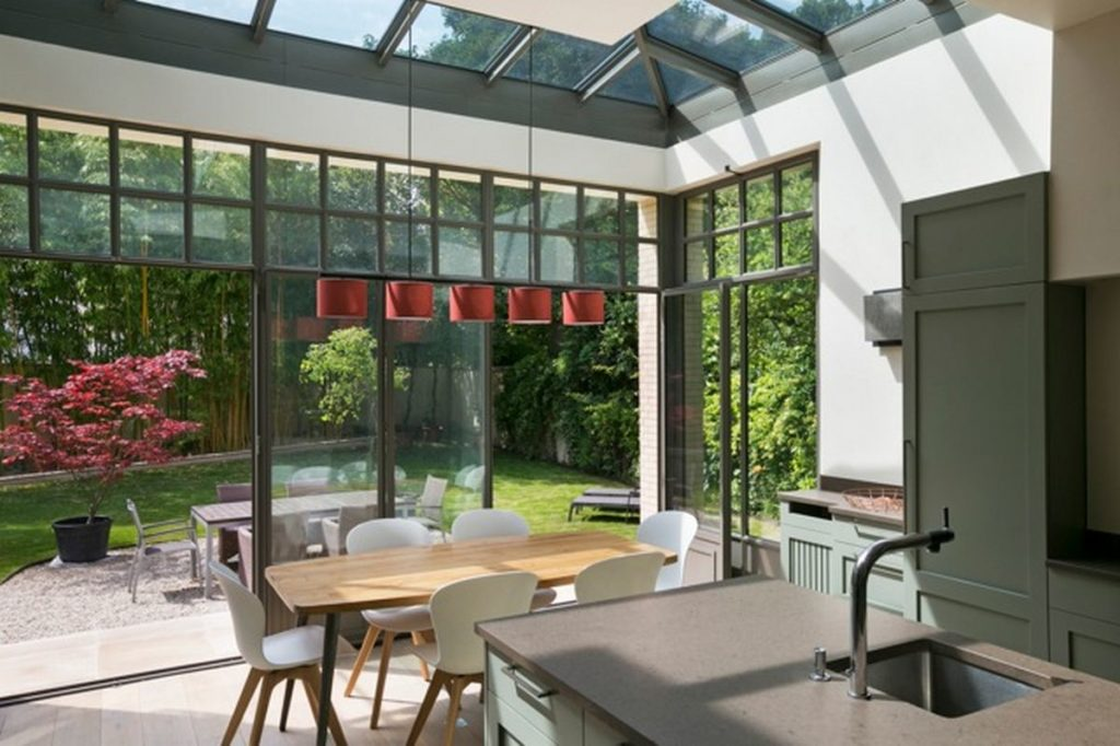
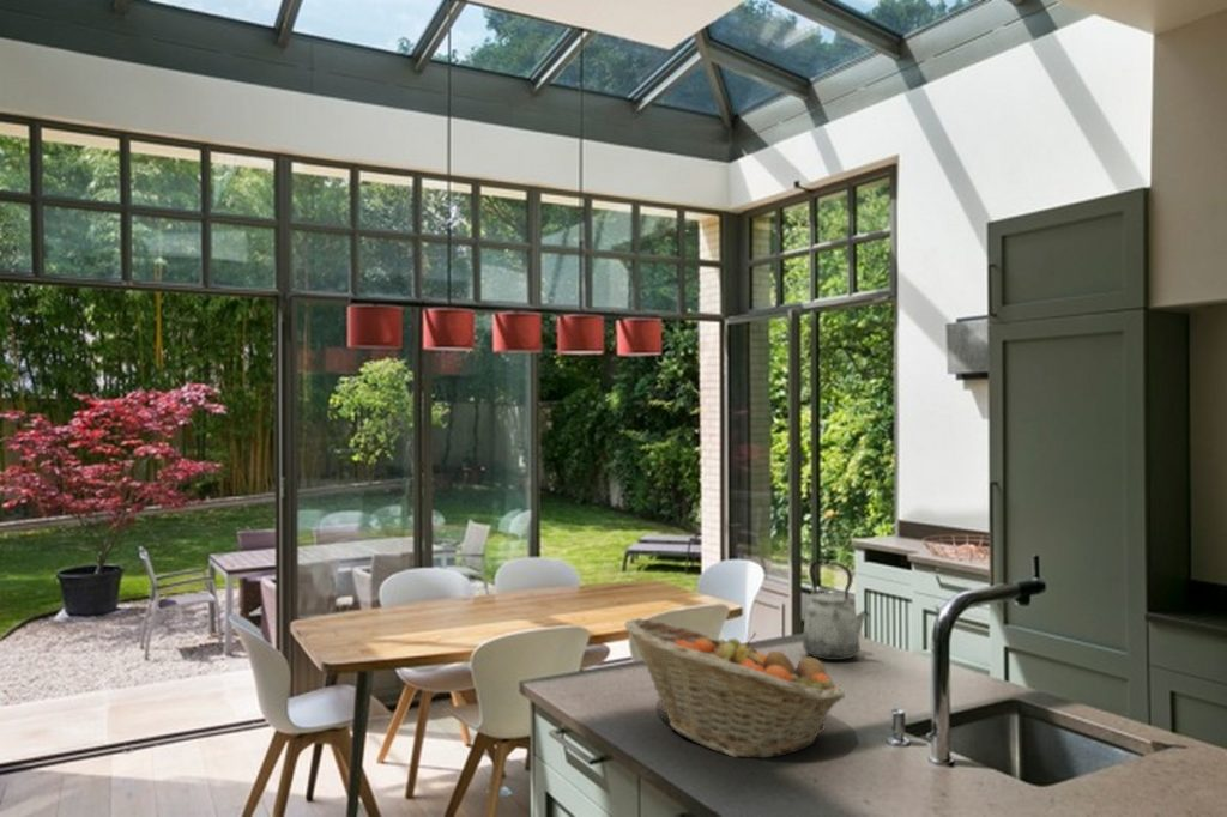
+ kettle (839, 610)
+ fruit basket (730, 674)
